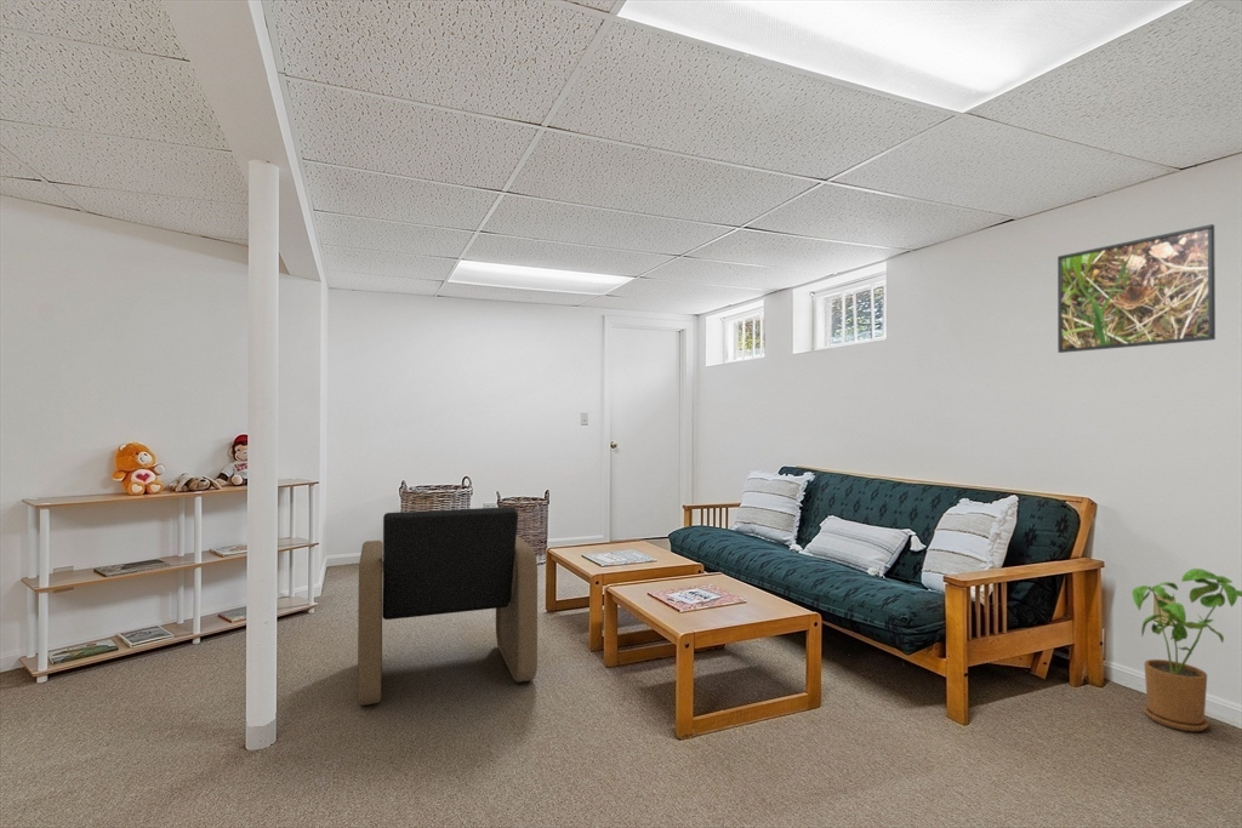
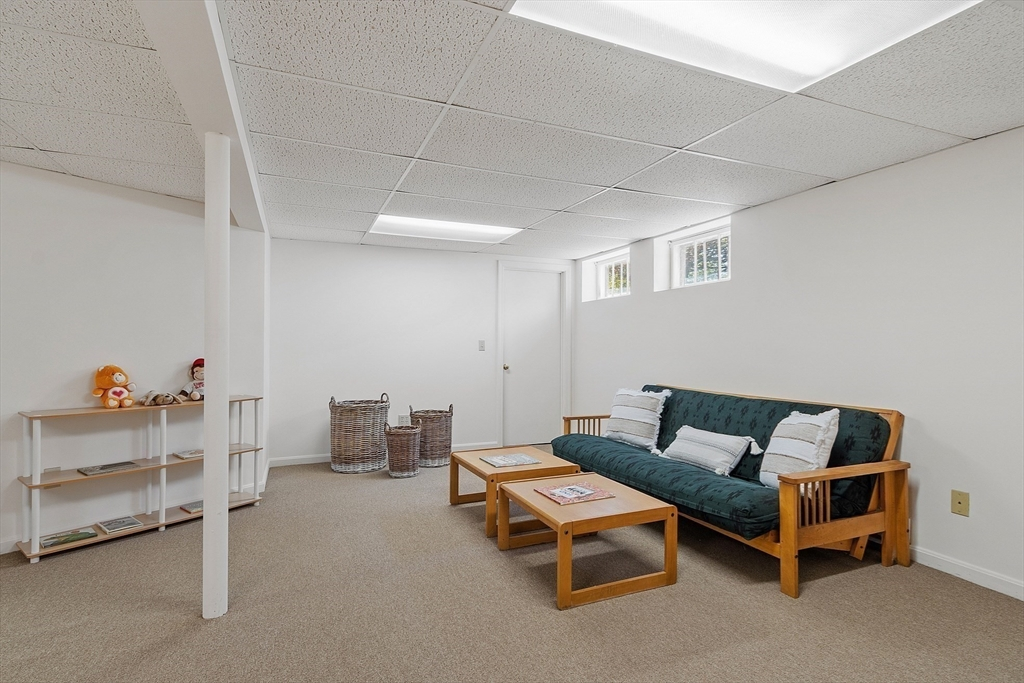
- armchair (445, 587)
- house plant (1175, 645)
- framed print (1129, 293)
